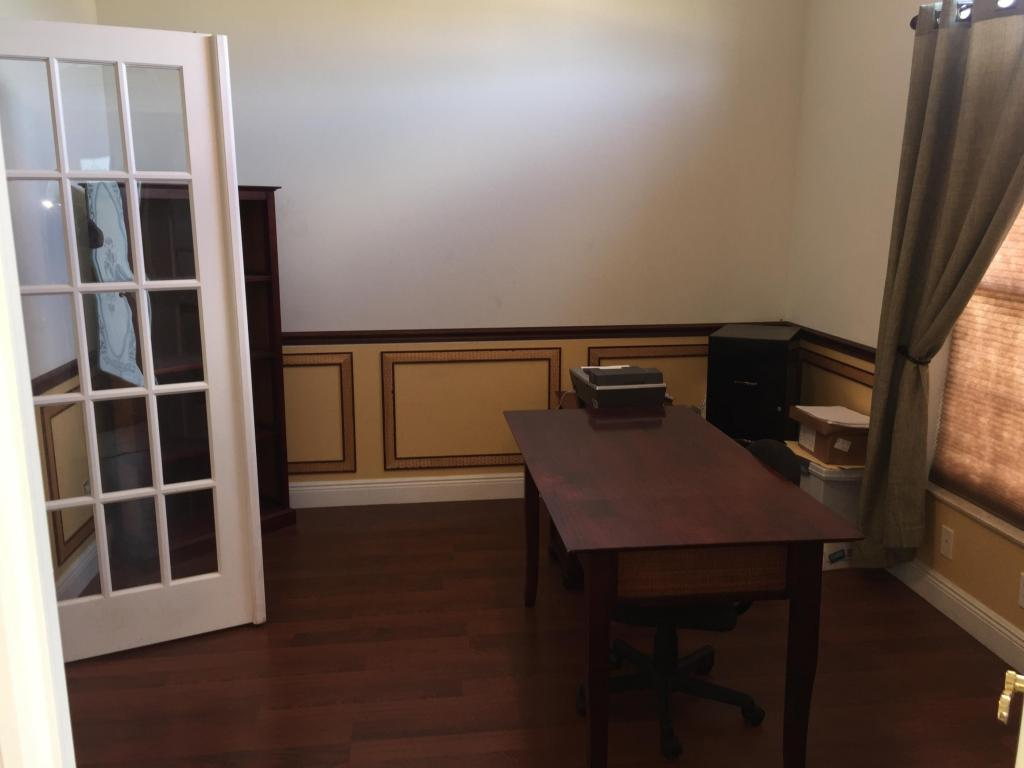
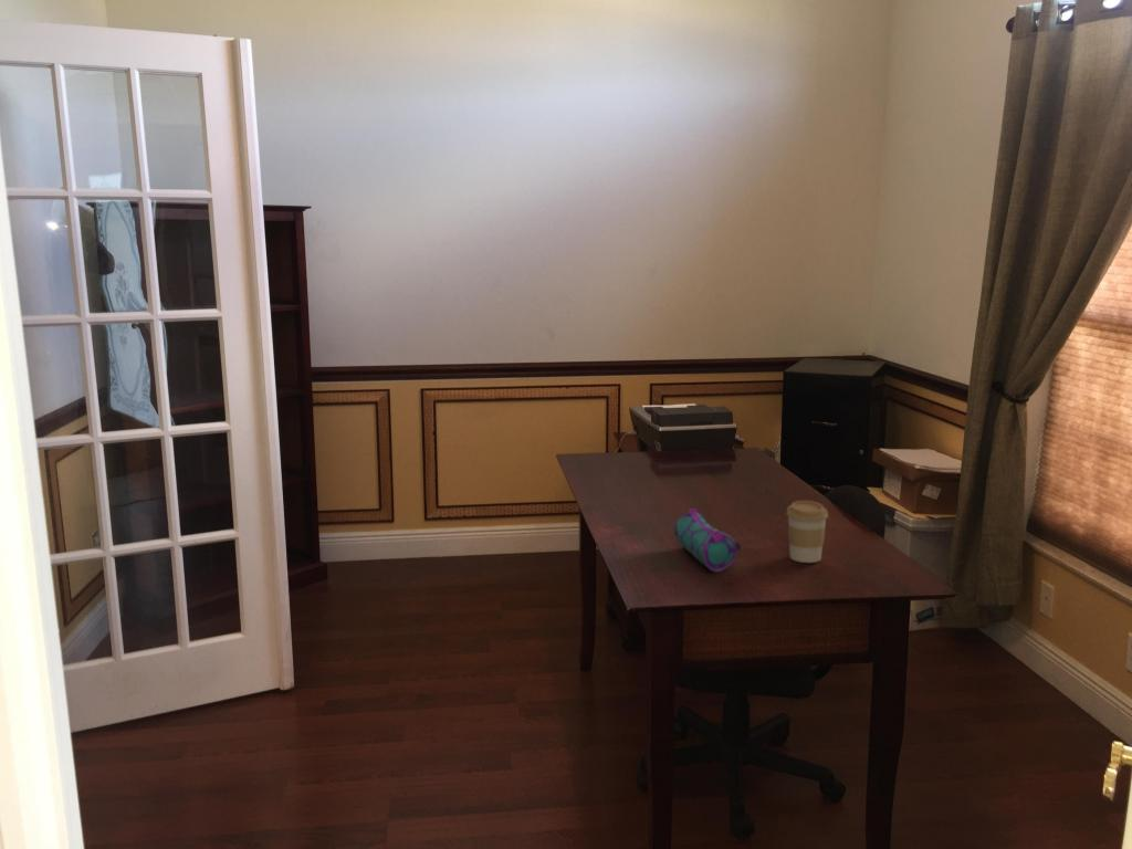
+ coffee cup (806, 531)
+ pencil case (704, 539)
